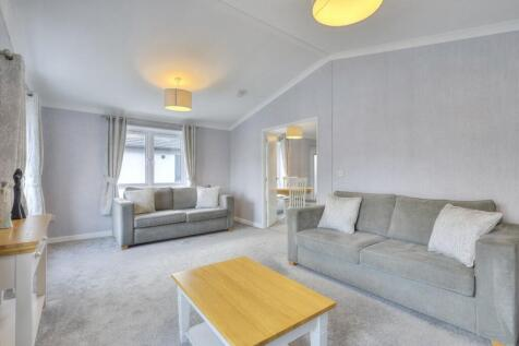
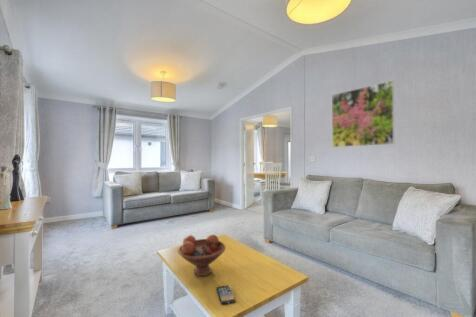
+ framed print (360, 117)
+ fruit bowl (202, 254)
+ smartphone (225, 294)
